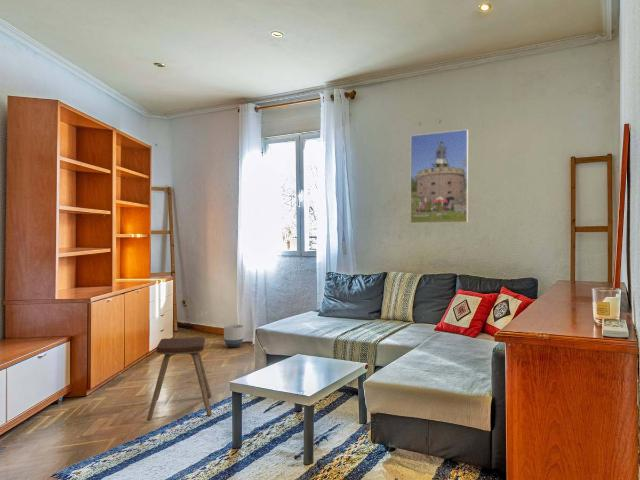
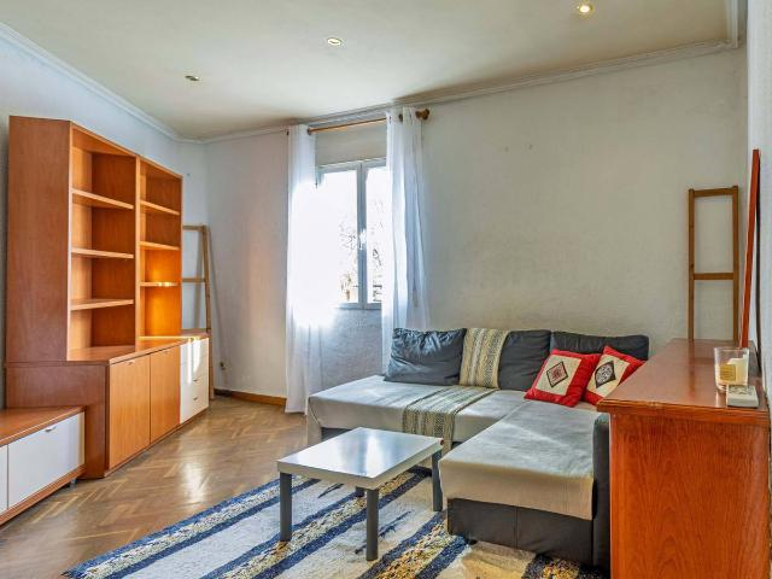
- music stool (196, 372)
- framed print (438, 177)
- planter (233, 336)
